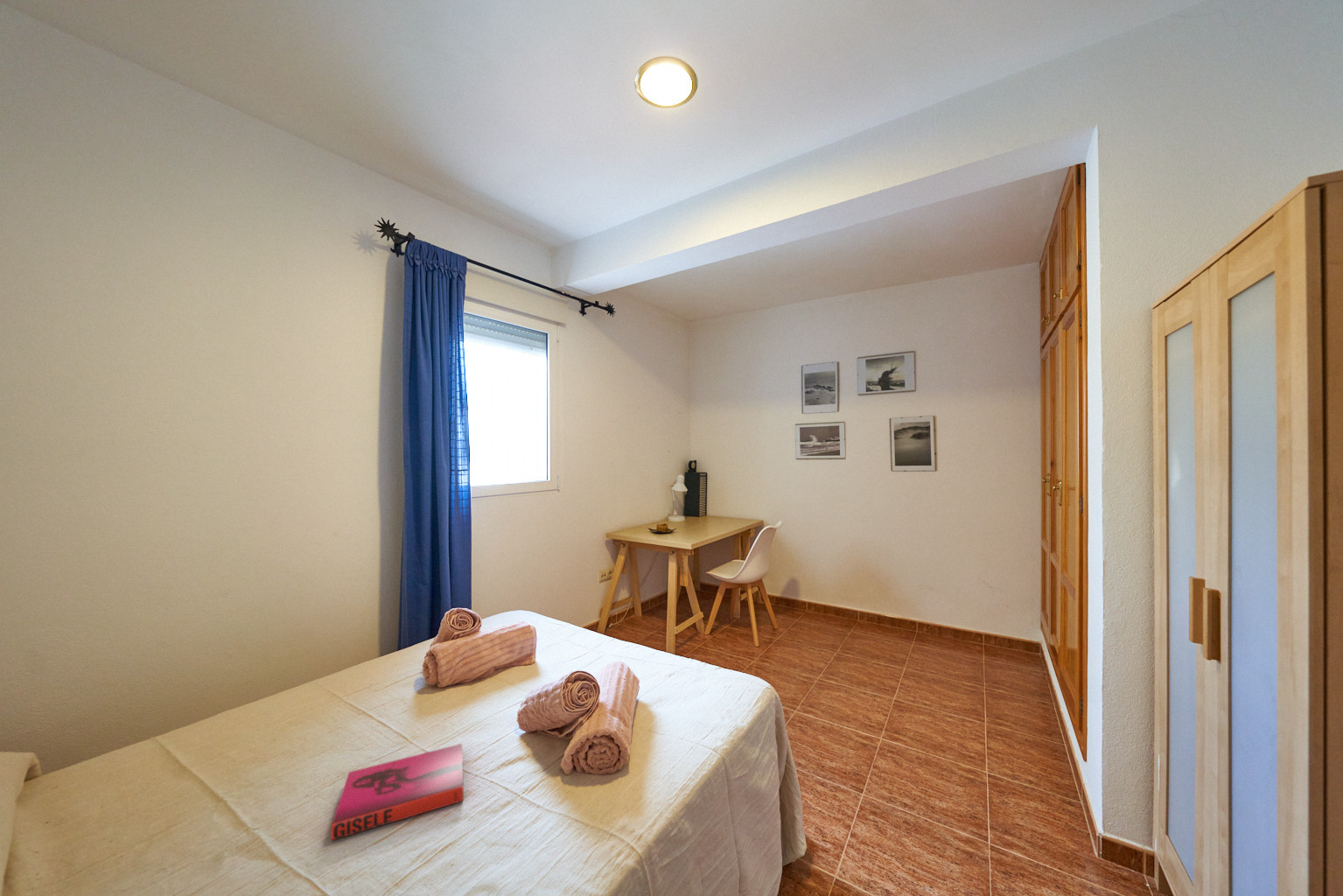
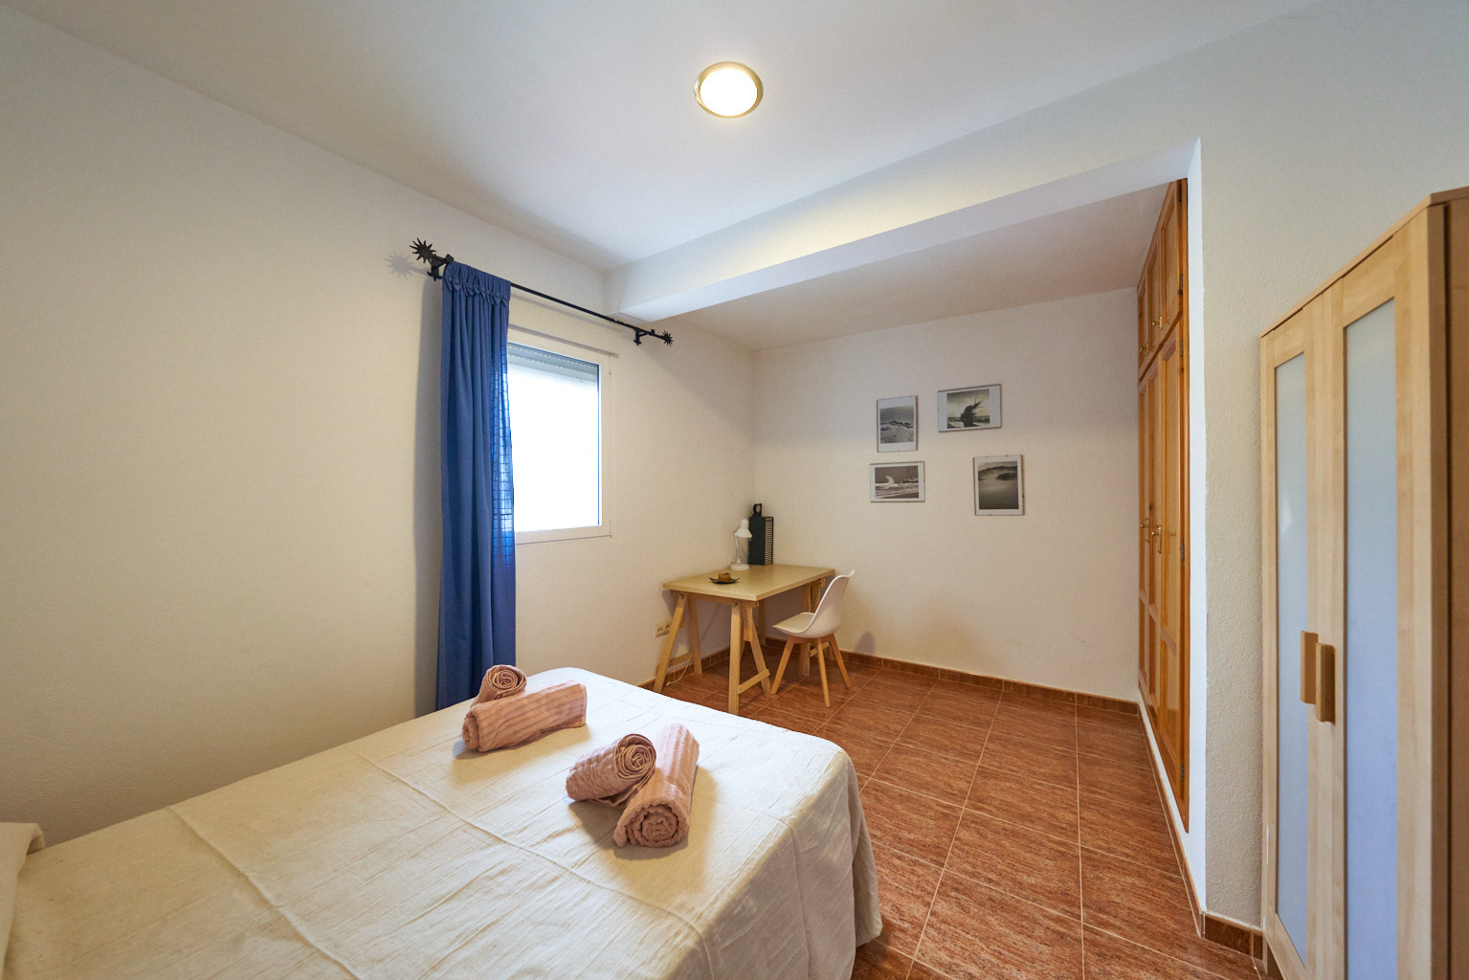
- hardback book (404, 786)
